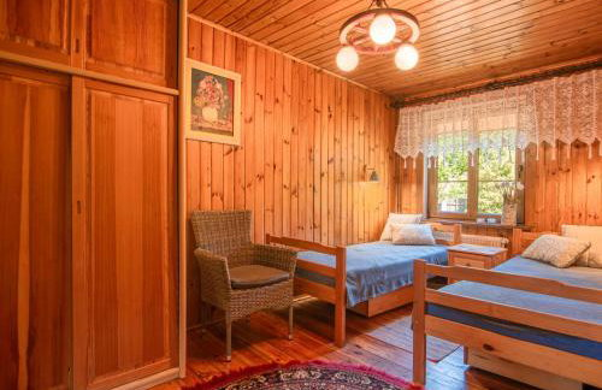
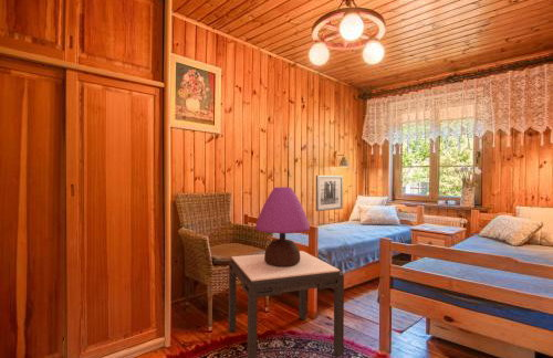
+ side table (279, 294)
+ table lamp (282, 224)
+ wall art (330, 192)
